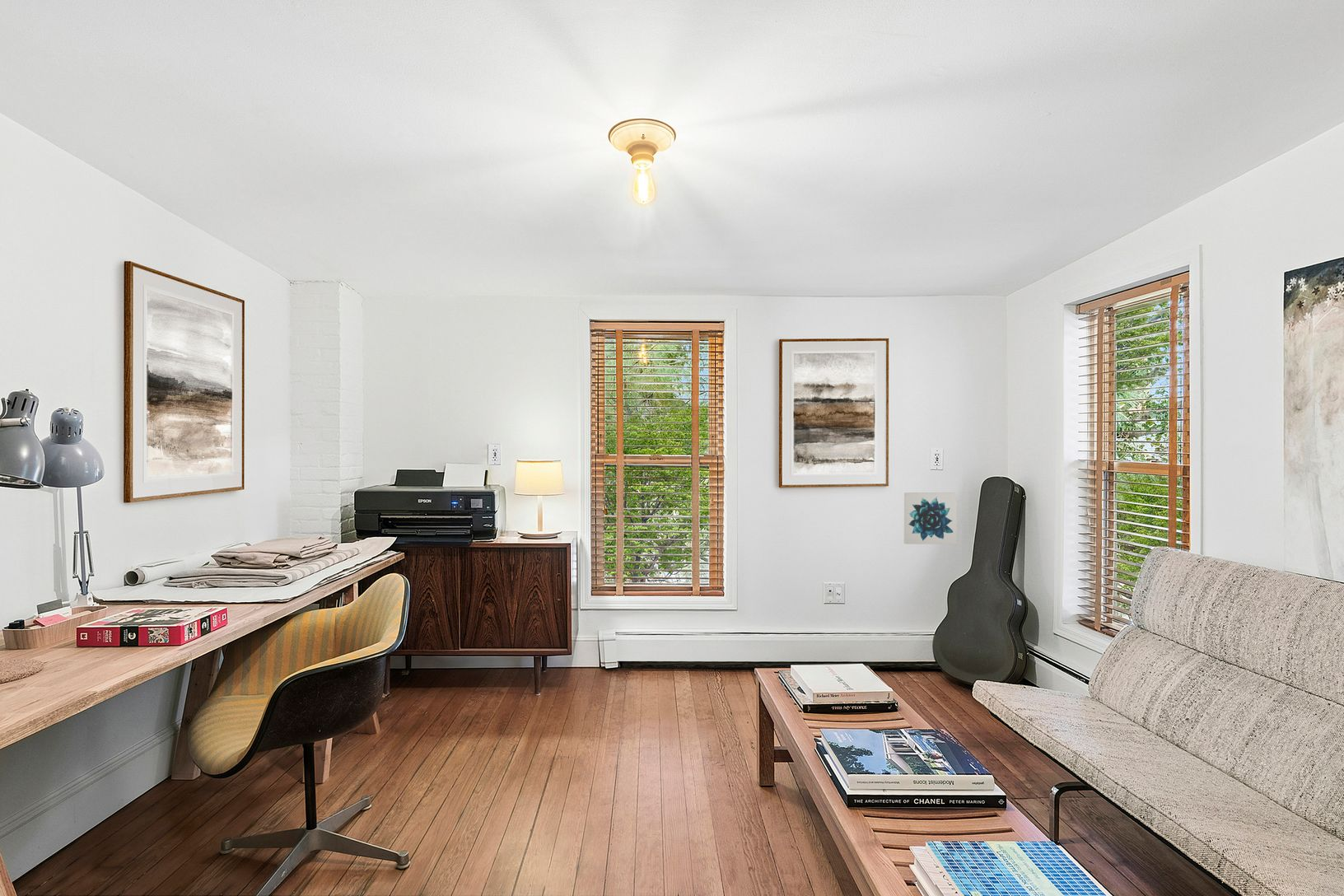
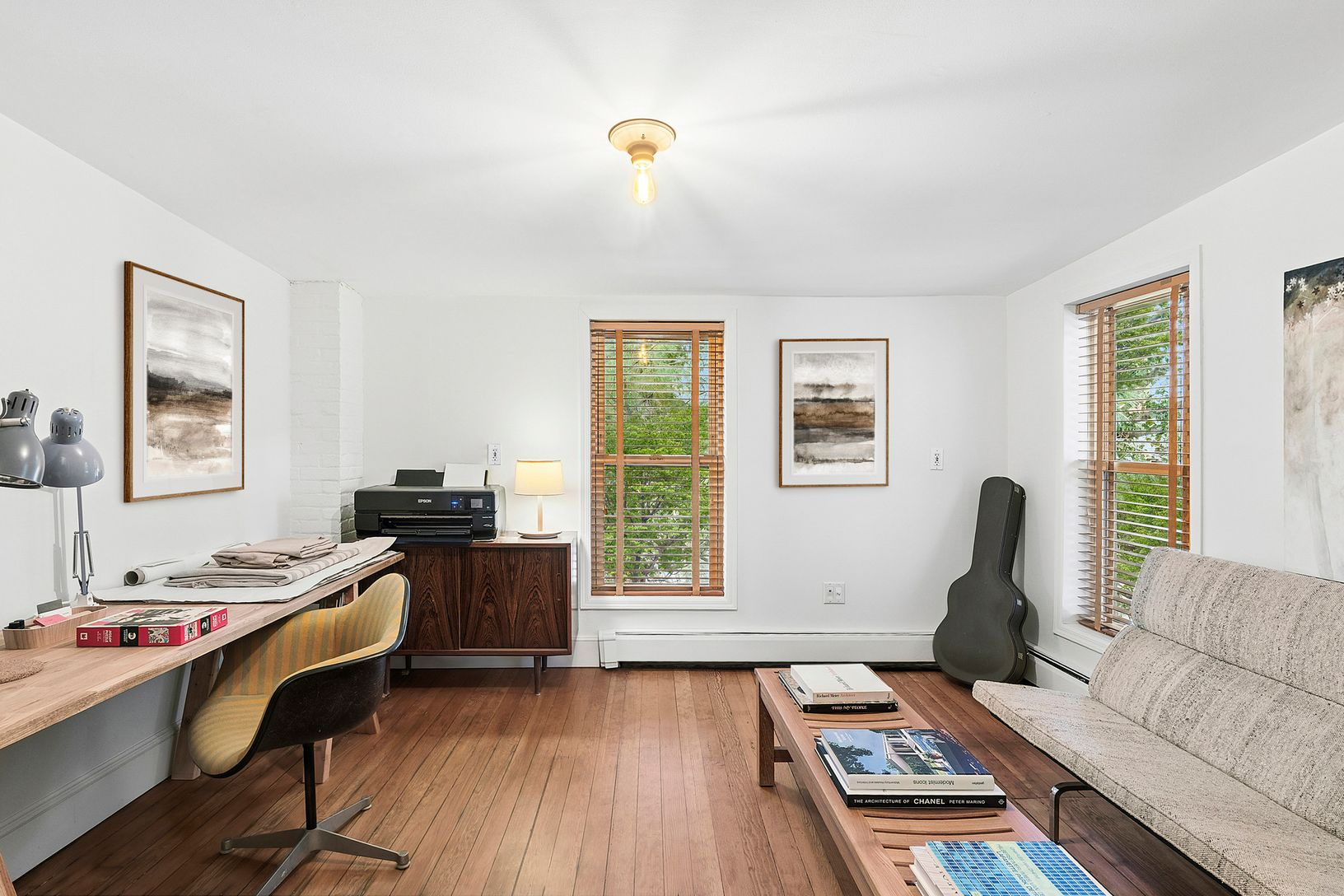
- wall art (930, 518)
